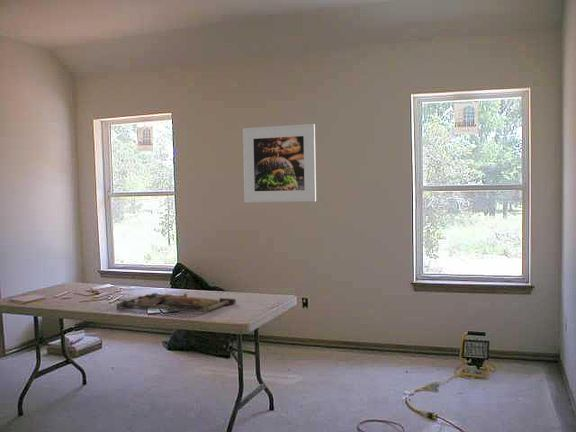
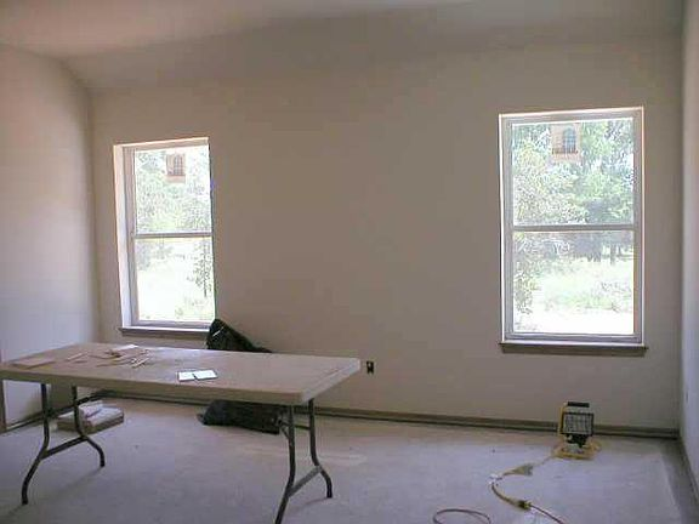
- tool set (173, 302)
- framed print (278, 164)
